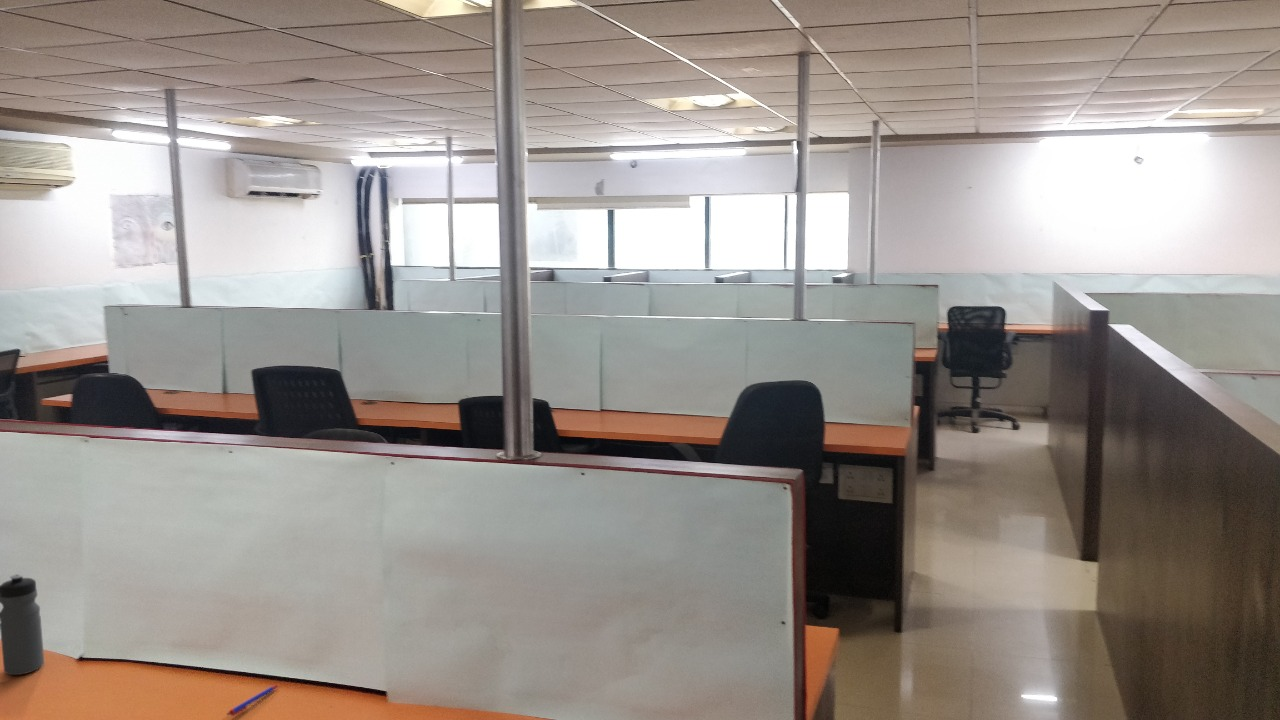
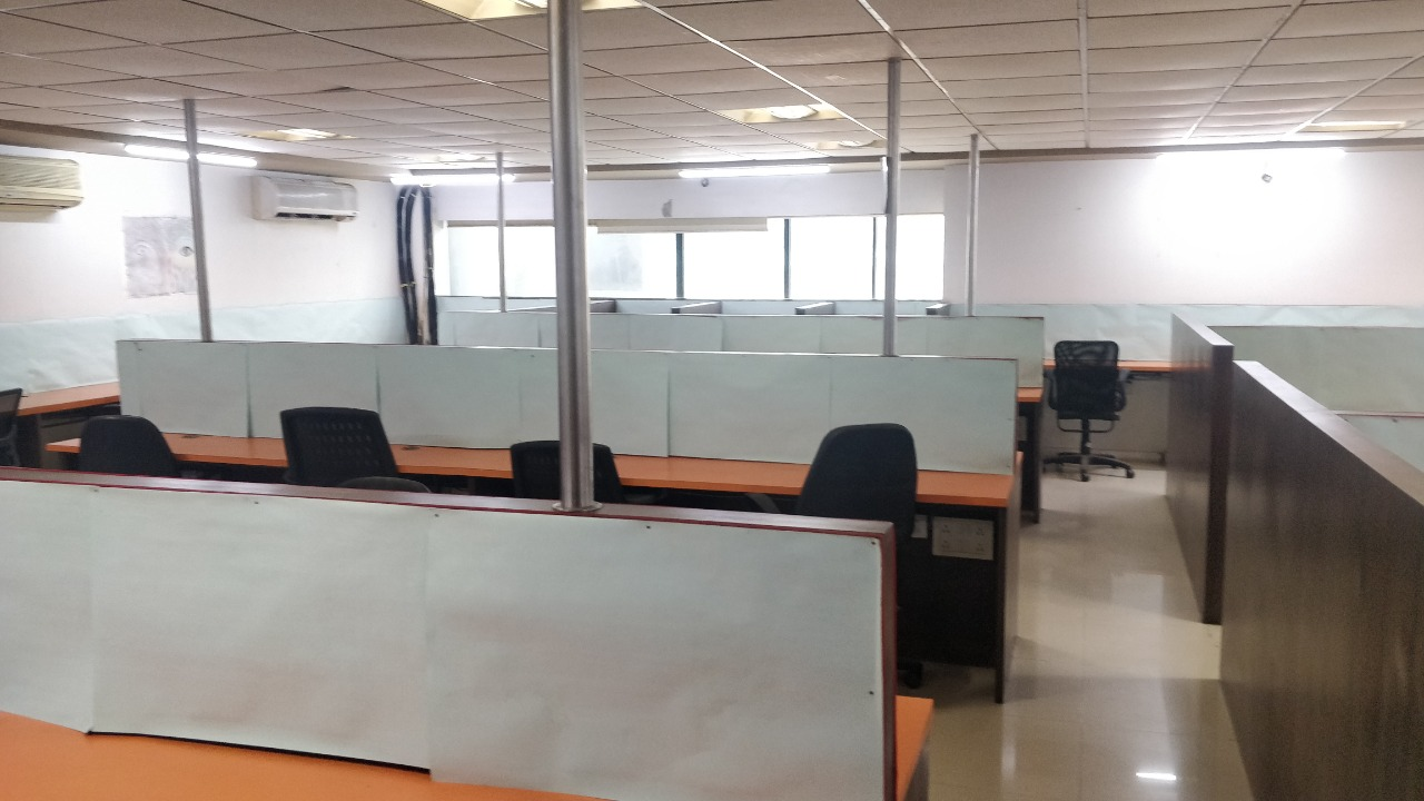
- pen (254, 698)
- water bottle (20, 622)
